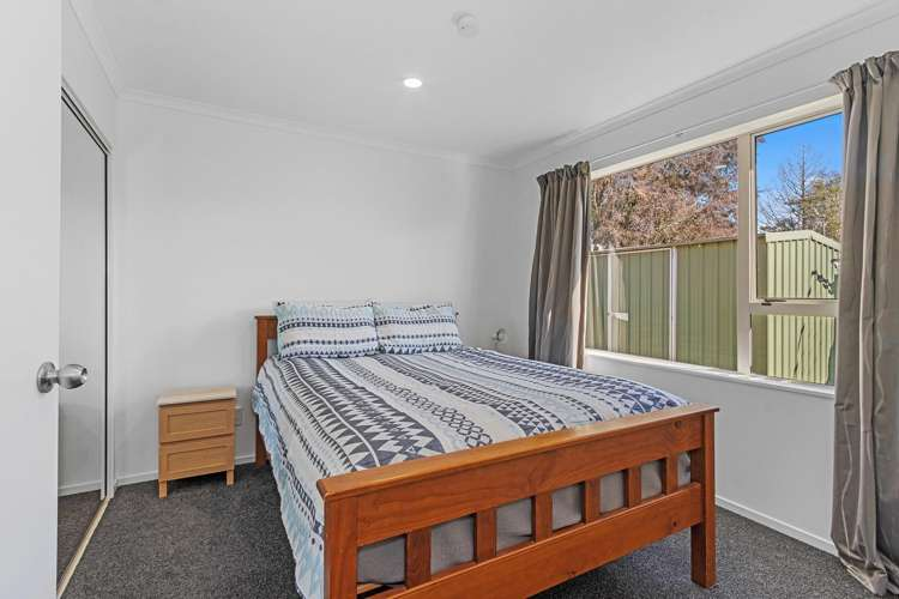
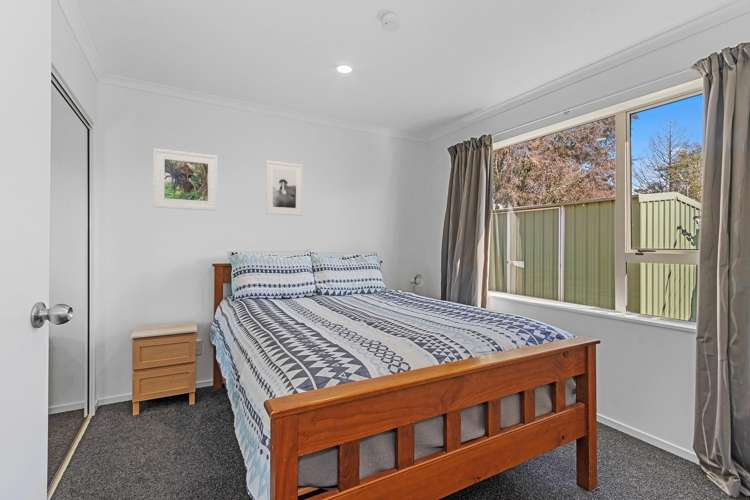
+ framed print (186, 180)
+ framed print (284, 188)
